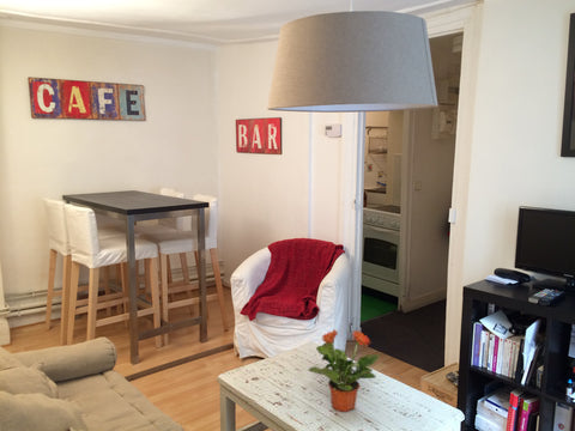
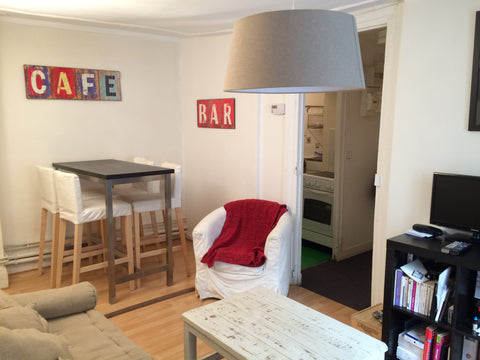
- potted plant (344, 368)
